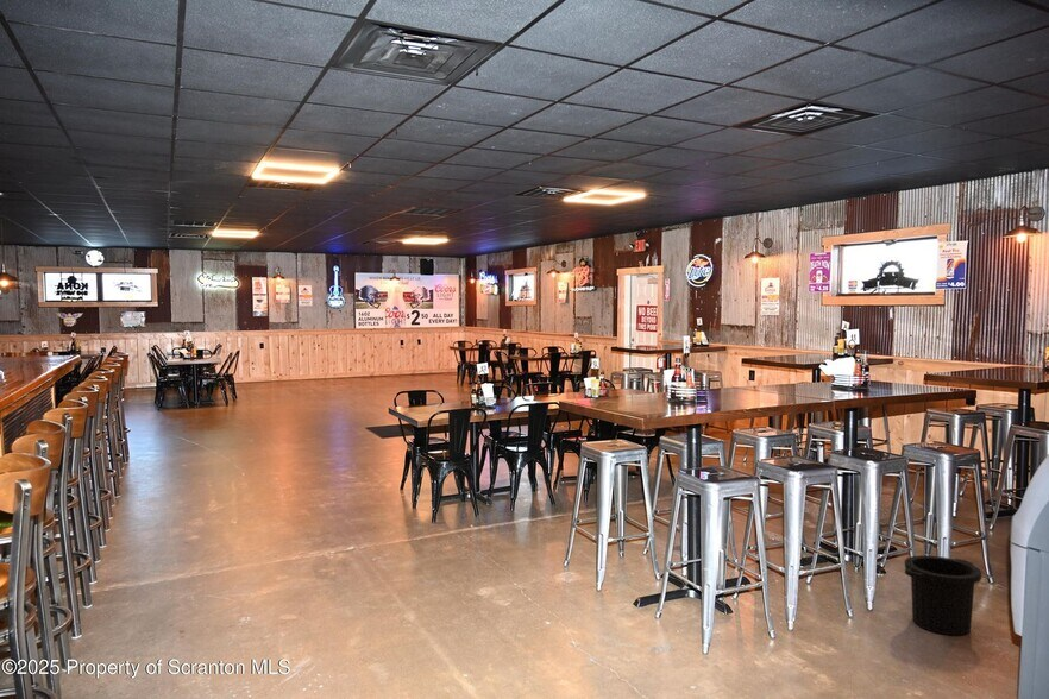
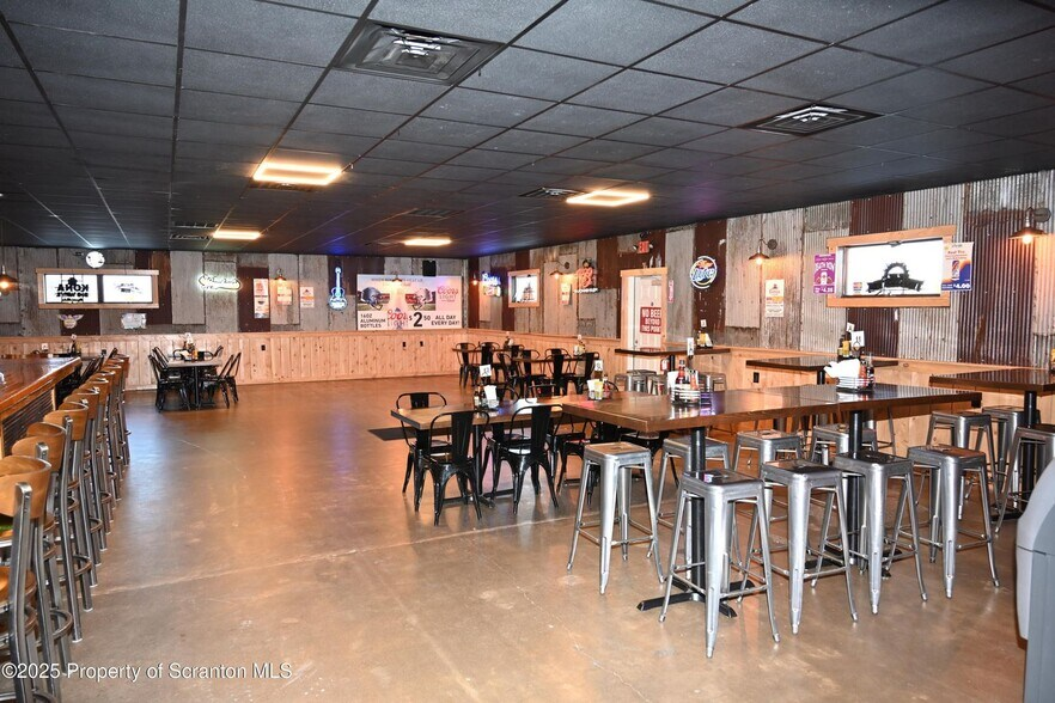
- trash can (941, 594)
